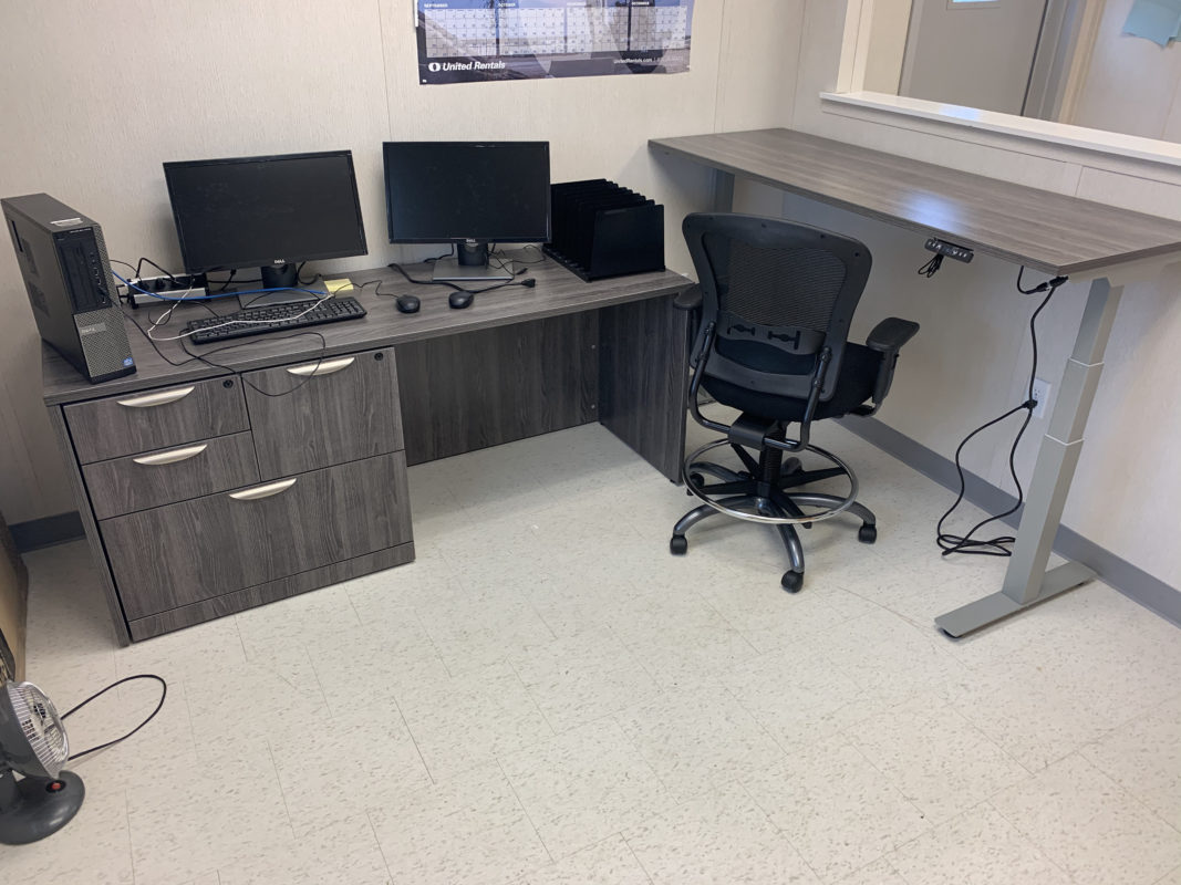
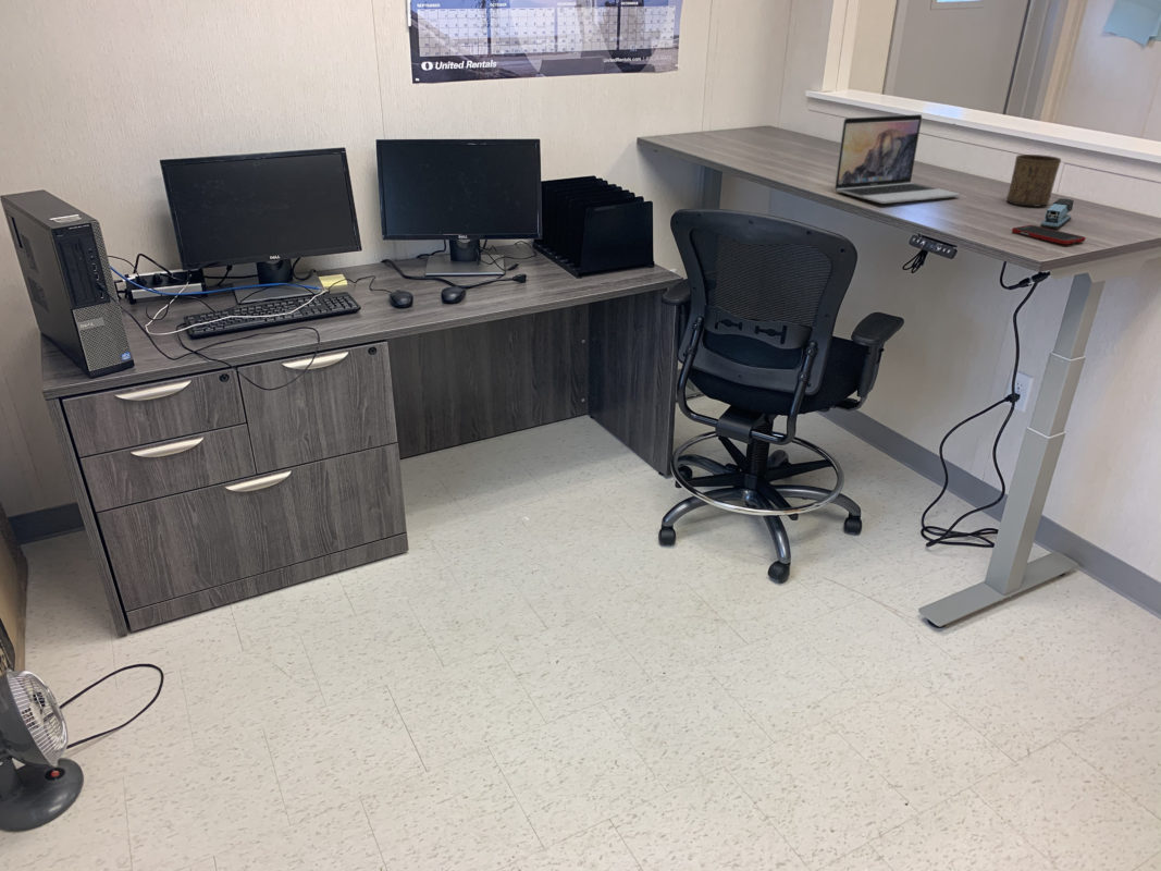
+ laptop (902, 158)
+ cup (1033, 180)
+ stapler (1058, 212)
+ cell phone (1047, 234)
